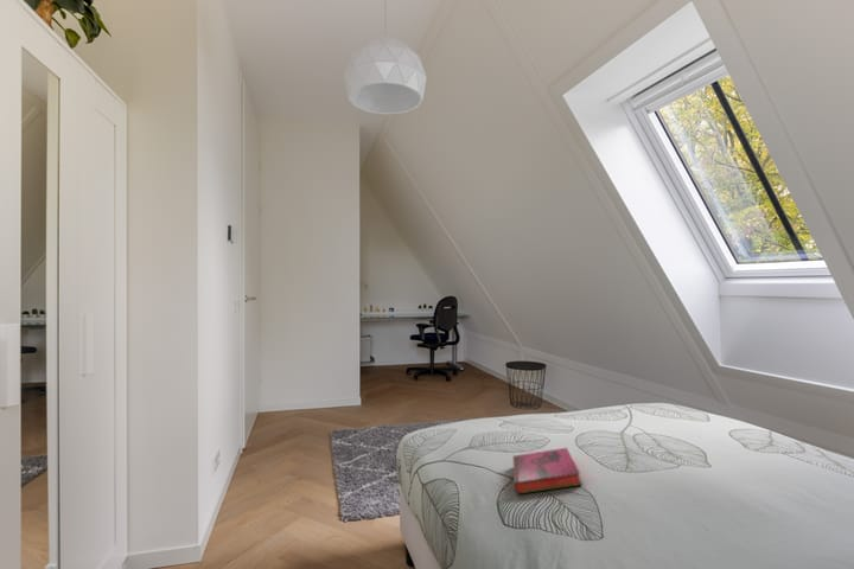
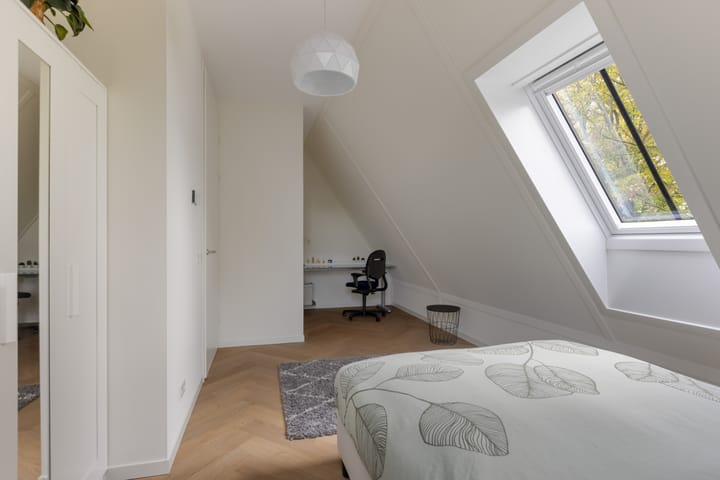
- hardback book (543, 468)
